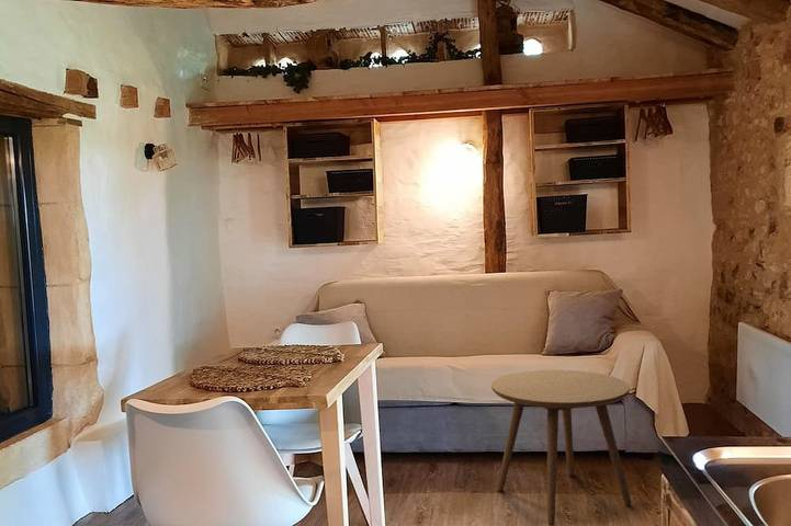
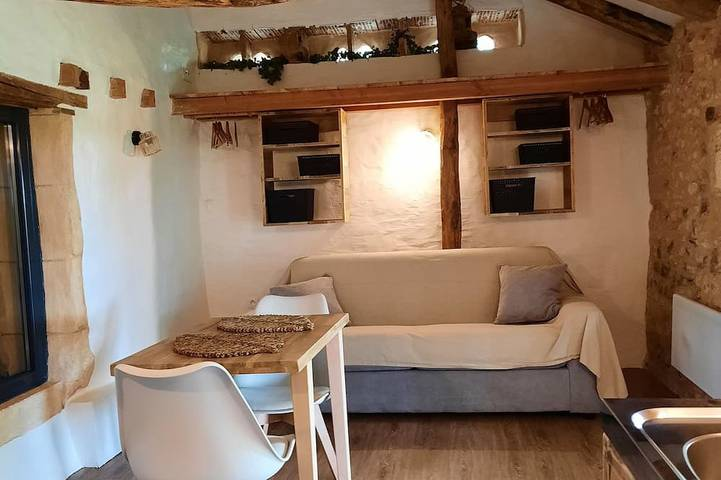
- side table (556, 441)
